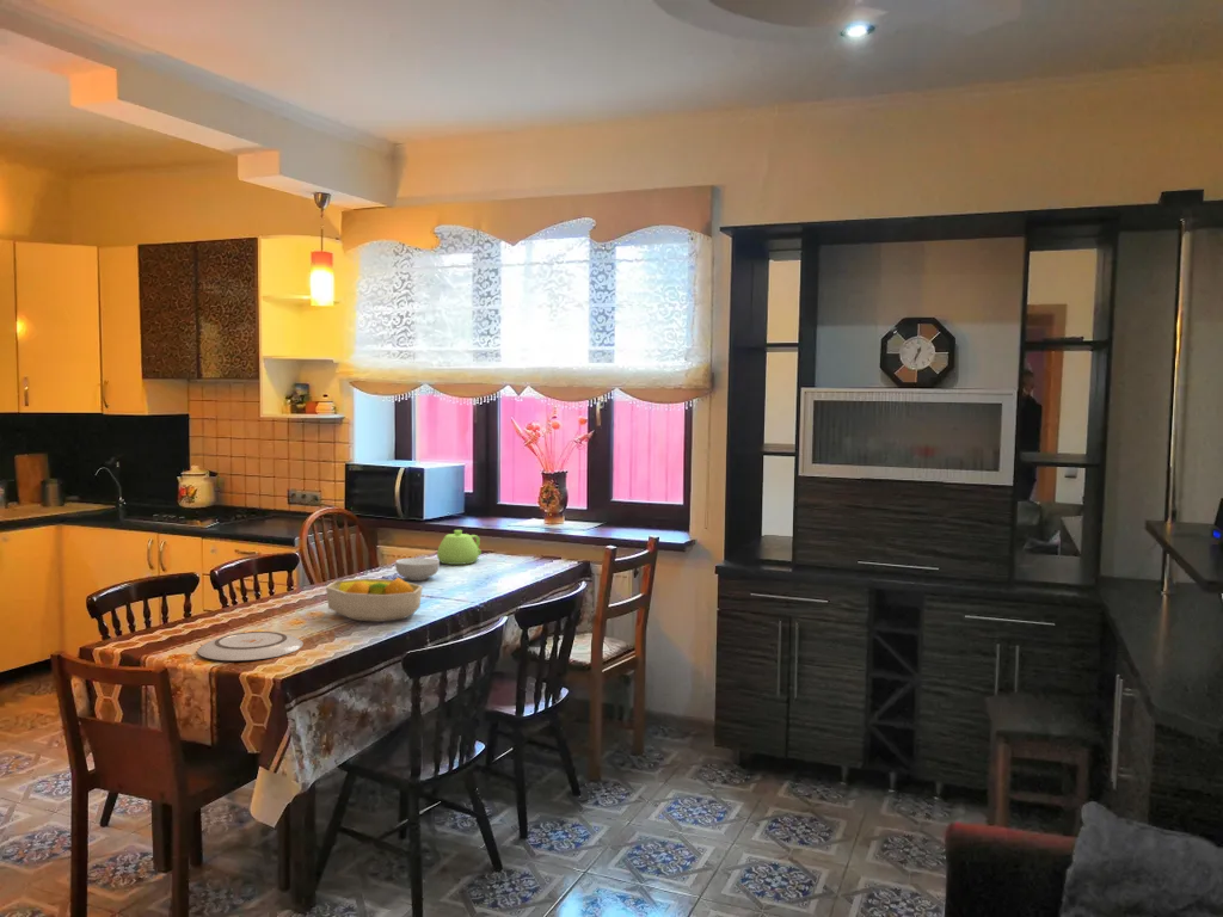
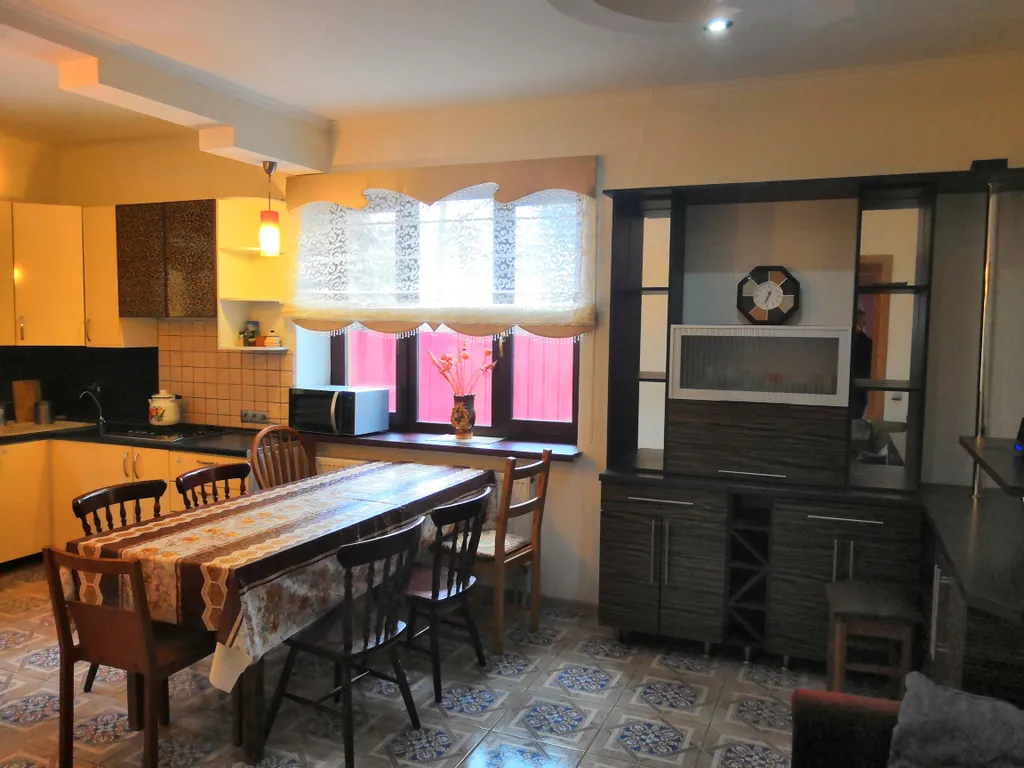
- plate (251, 642)
- cereal bowl (417, 570)
- teapot (460, 546)
- fruit bowl (374, 593)
